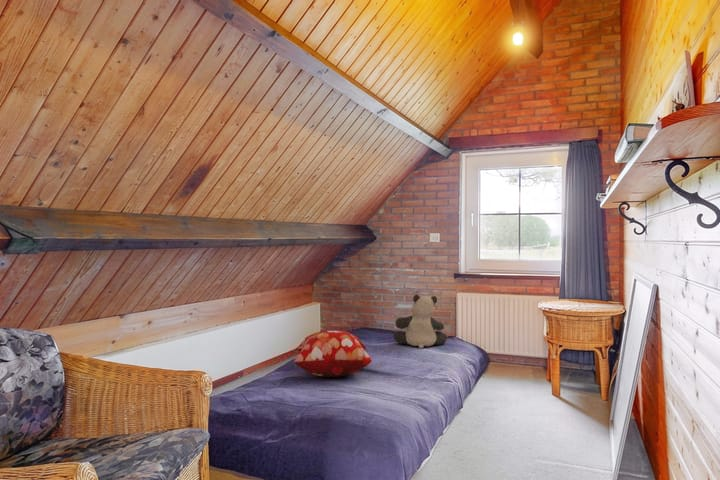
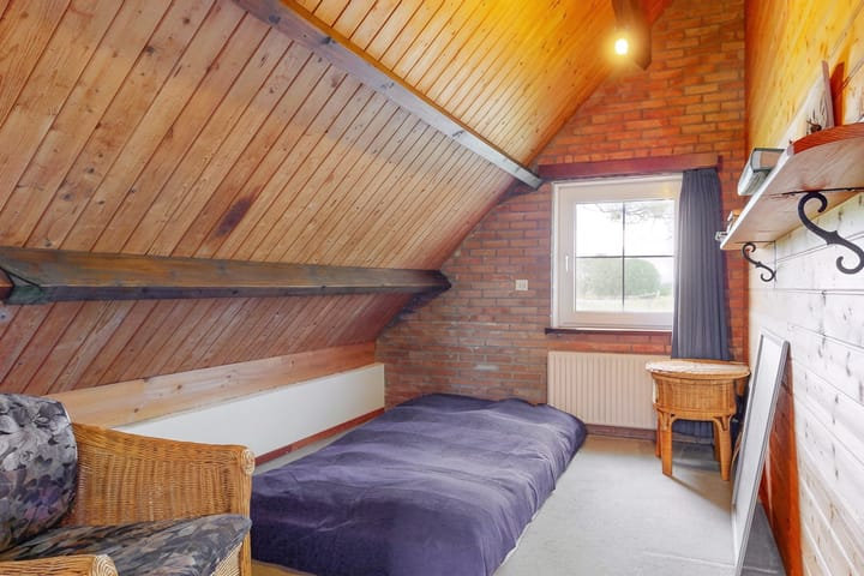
- teddy bear (420, 319)
- decorative pillow (331, 354)
